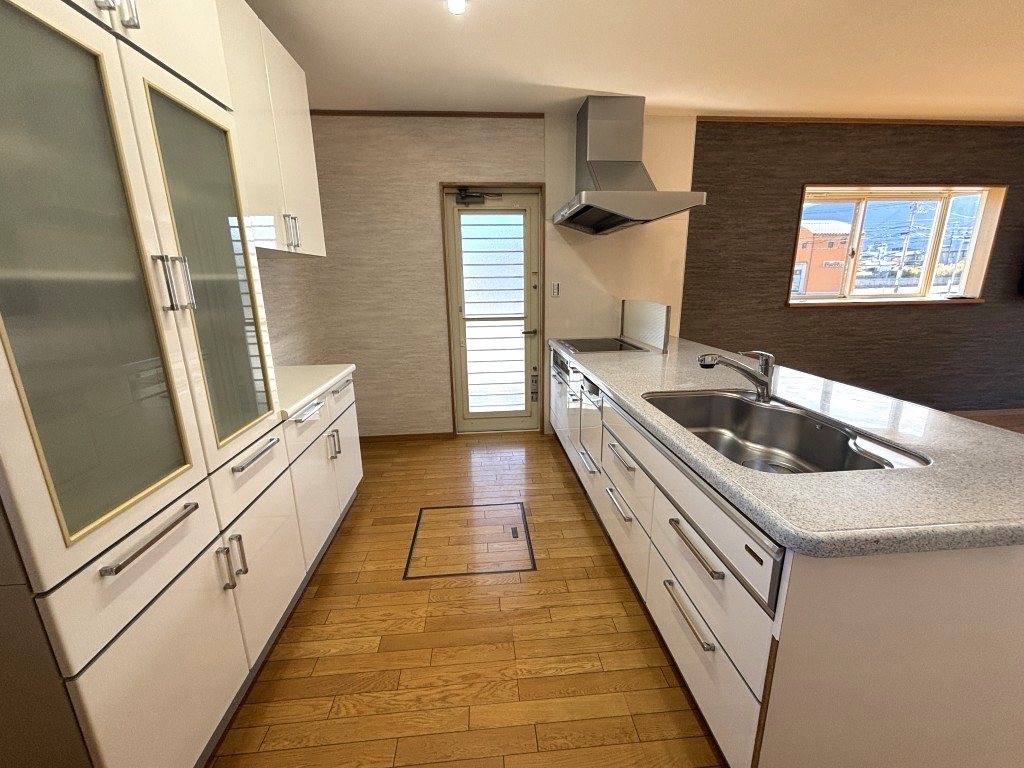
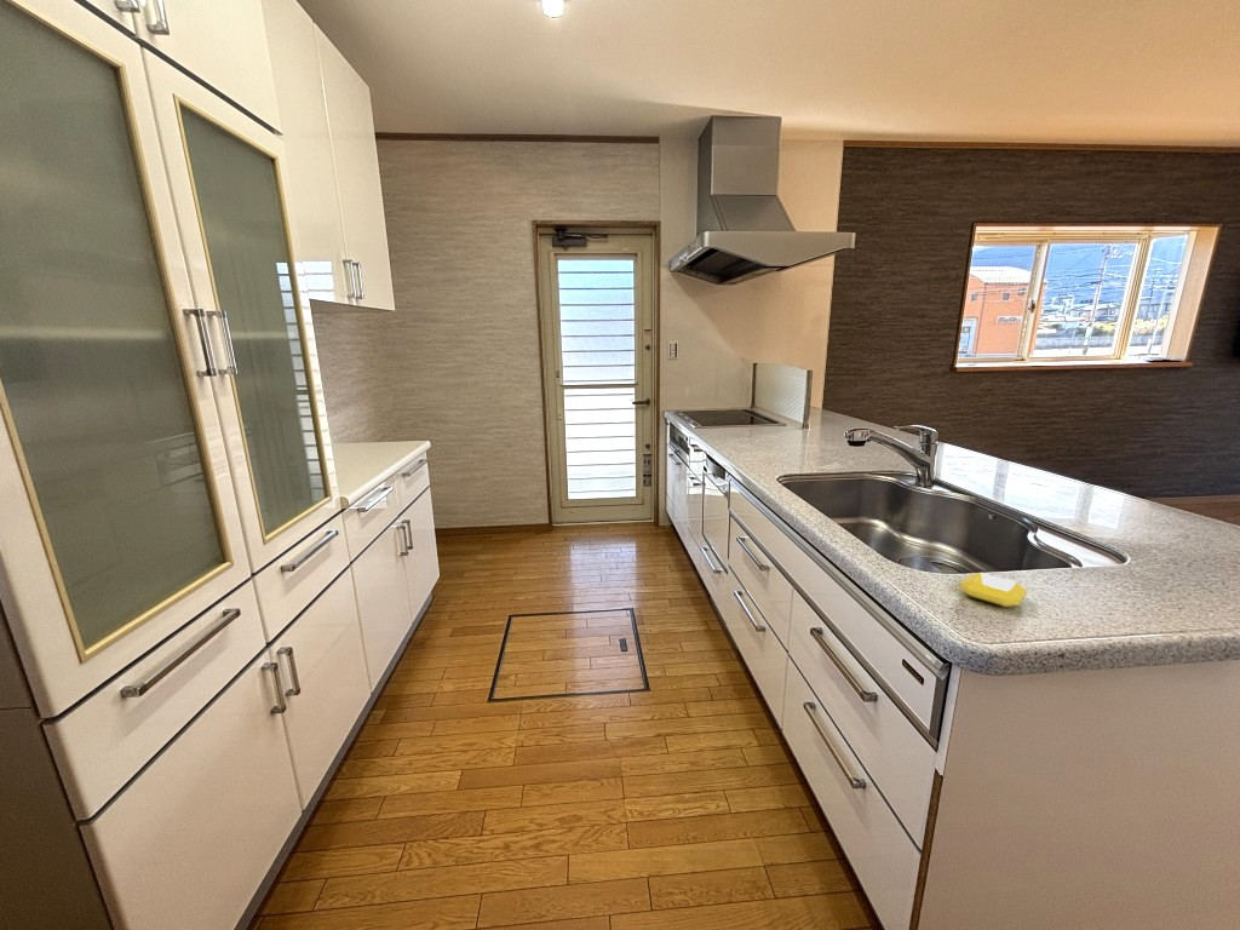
+ soap bar (992, 589)
